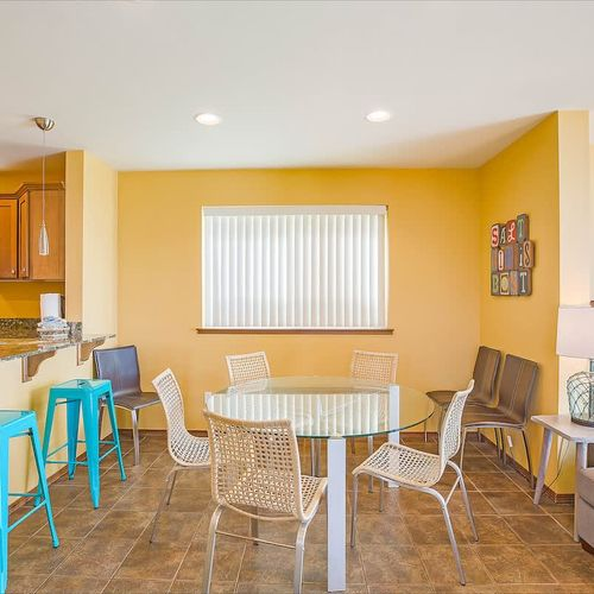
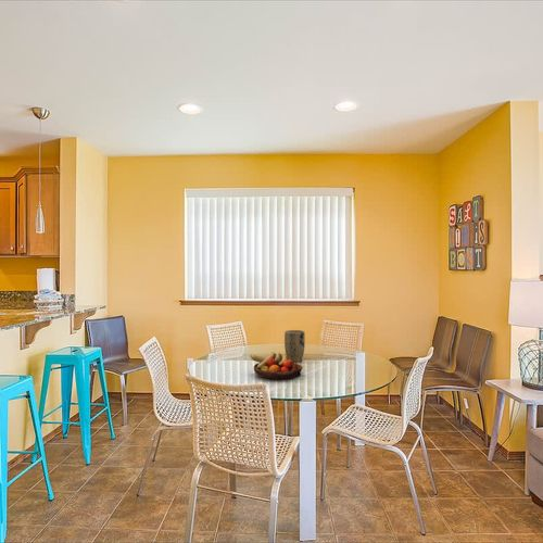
+ plant pot (294, 345)
+ fruit bowl (277, 364)
